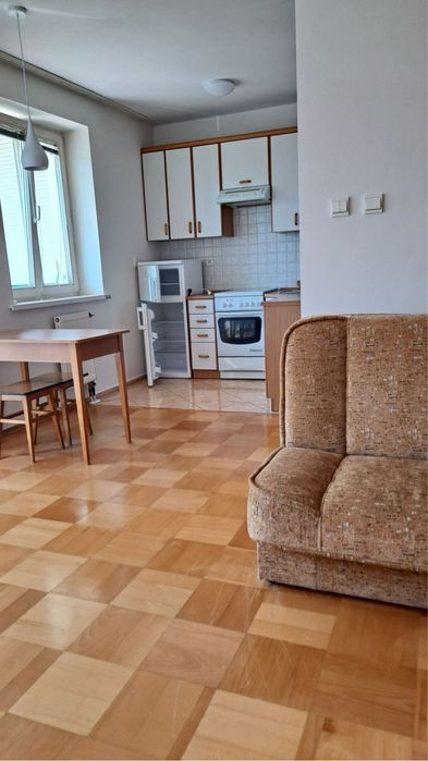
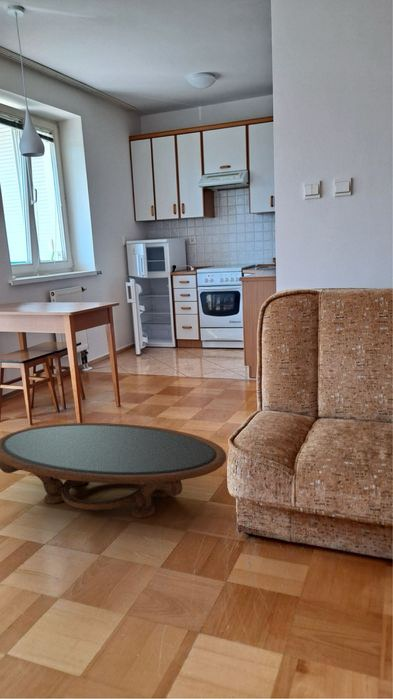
+ coffee table (106, 470)
